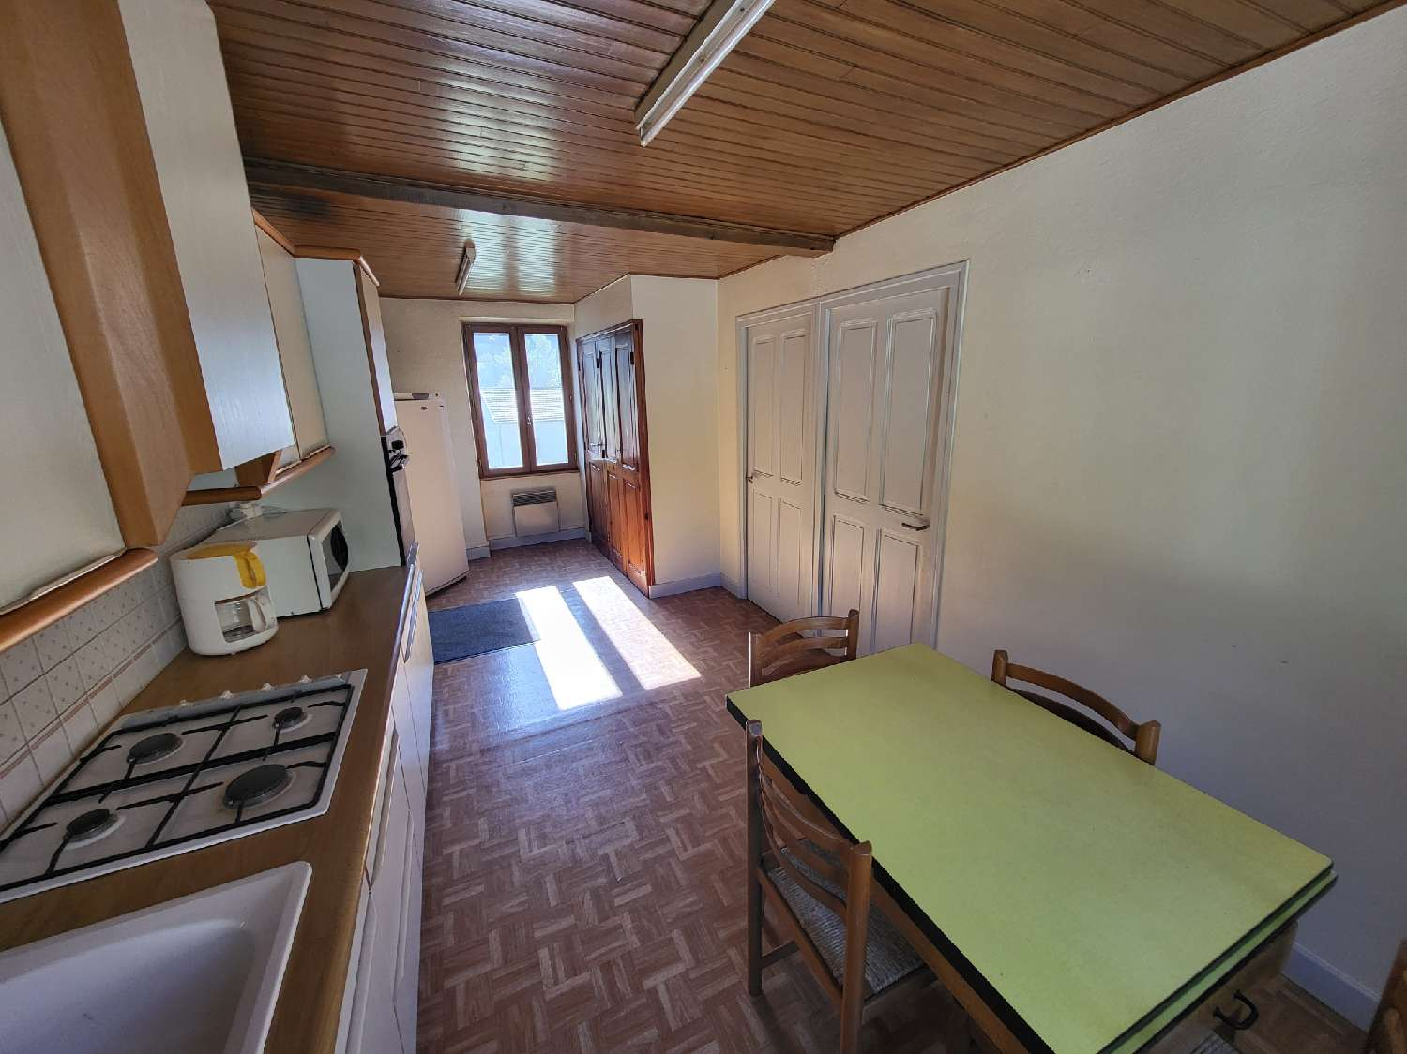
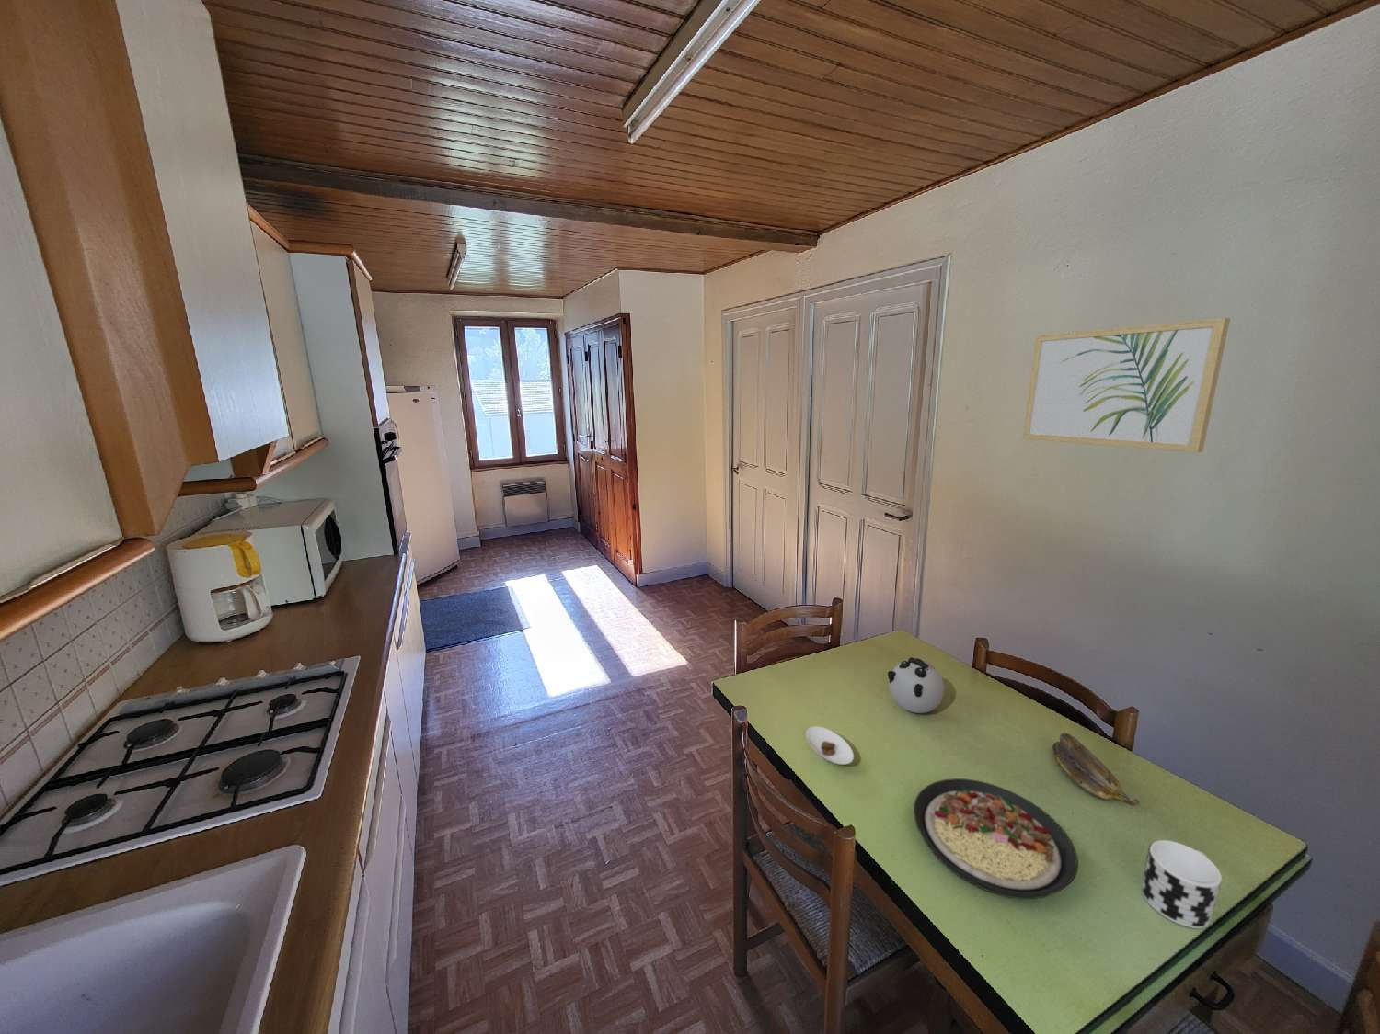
+ wall art (1111, 387)
+ saucer (828, 747)
+ banana (1090, 766)
+ teapot (915, 684)
+ plate (989, 831)
+ cup (1184, 879)
